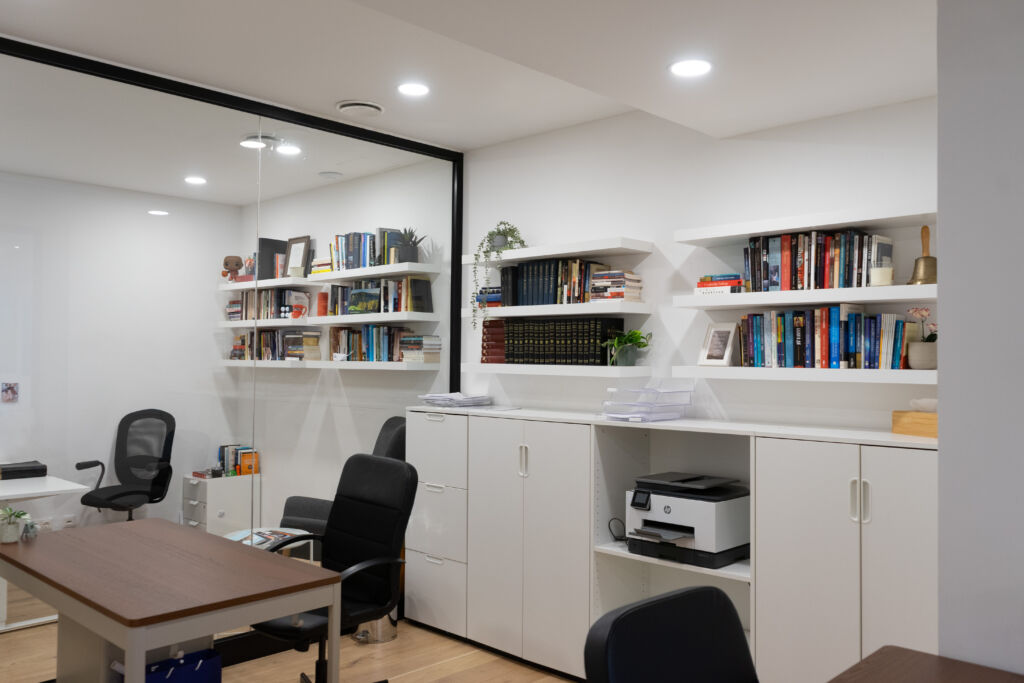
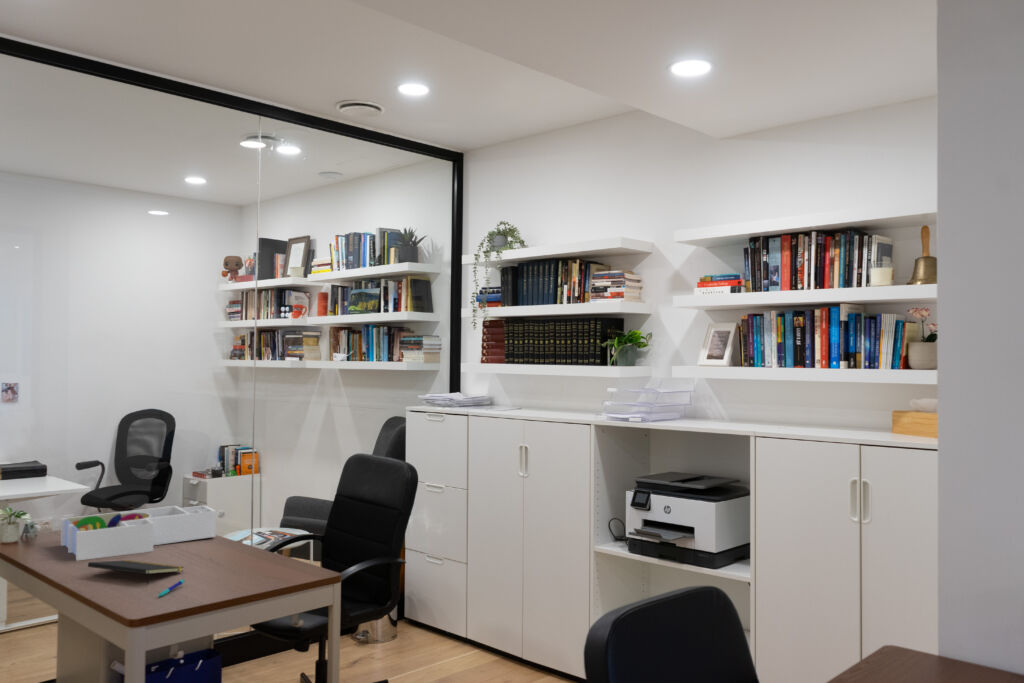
+ notepad (136, 566)
+ desk organizer (143, 529)
+ pen (170, 588)
